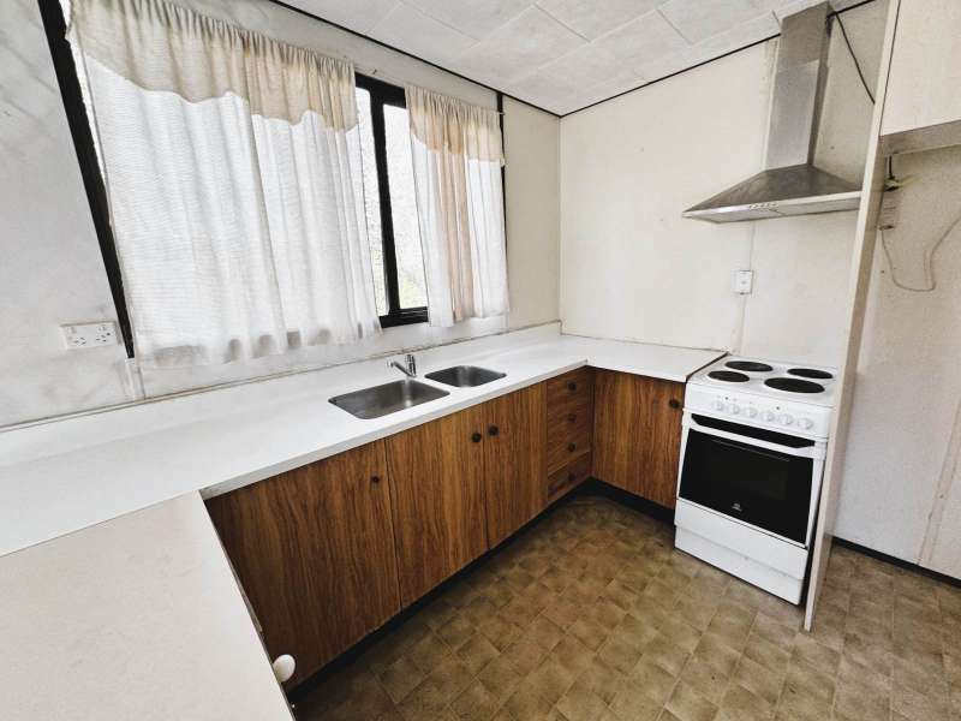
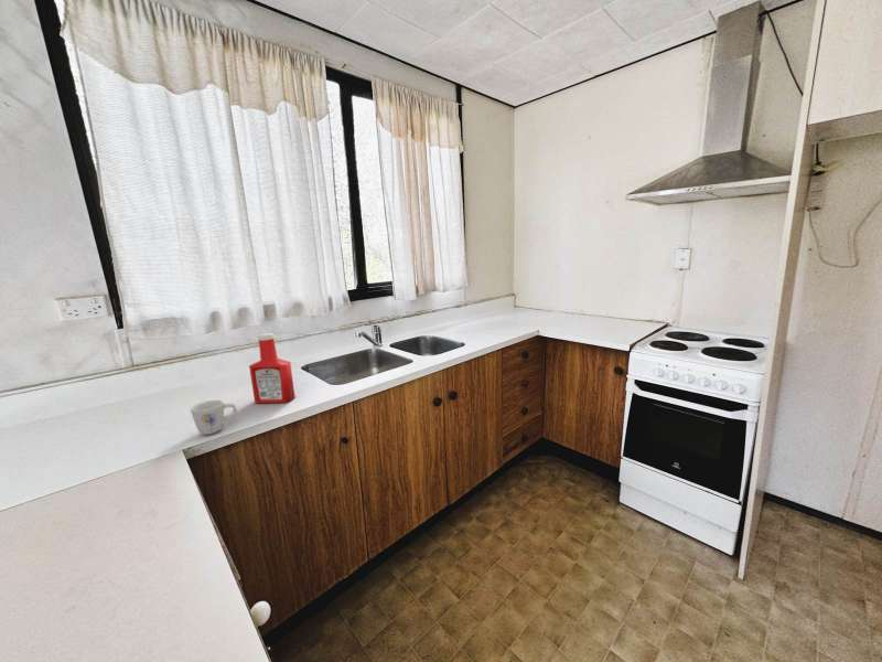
+ soap bottle (270, 367)
+ mug (215, 416)
